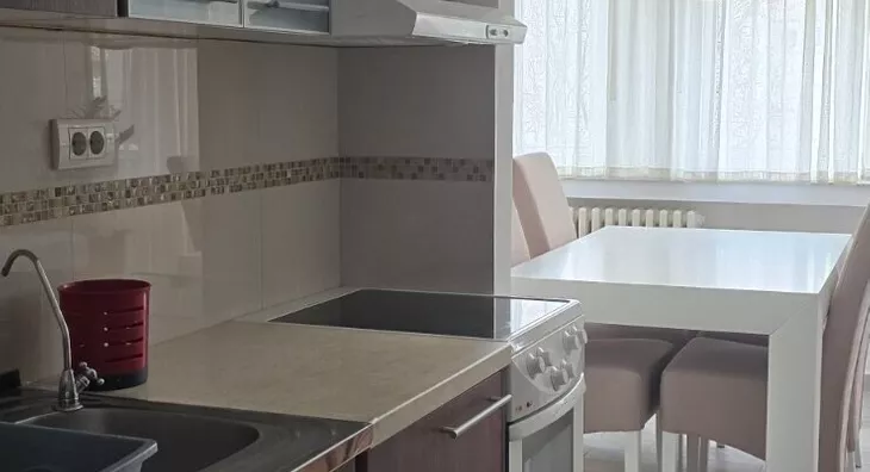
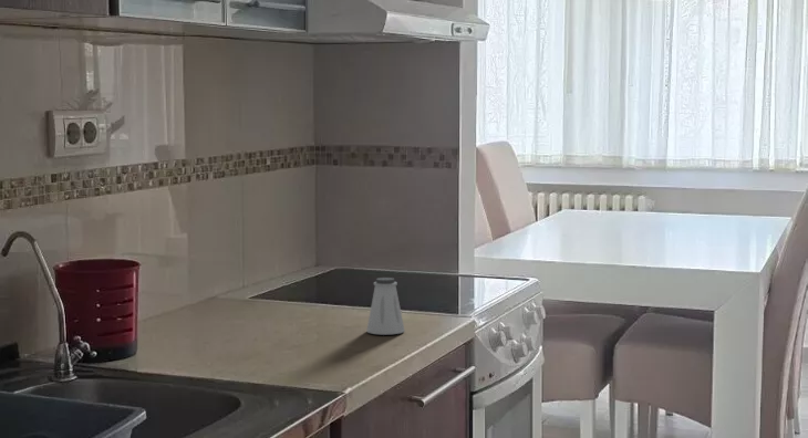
+ saltshaker (385, 304)
